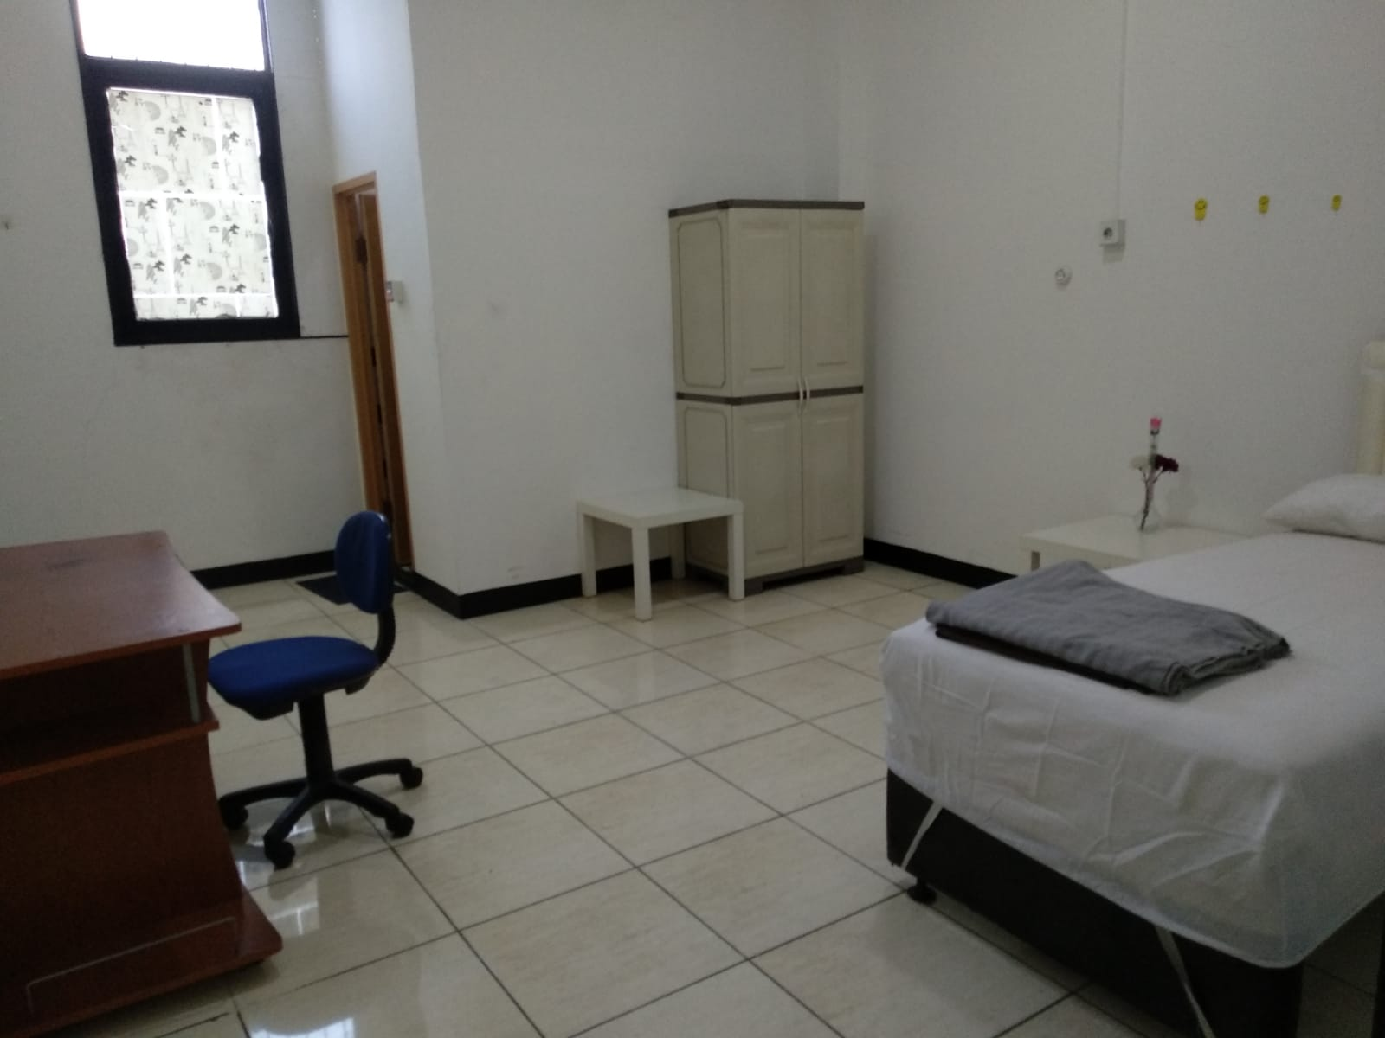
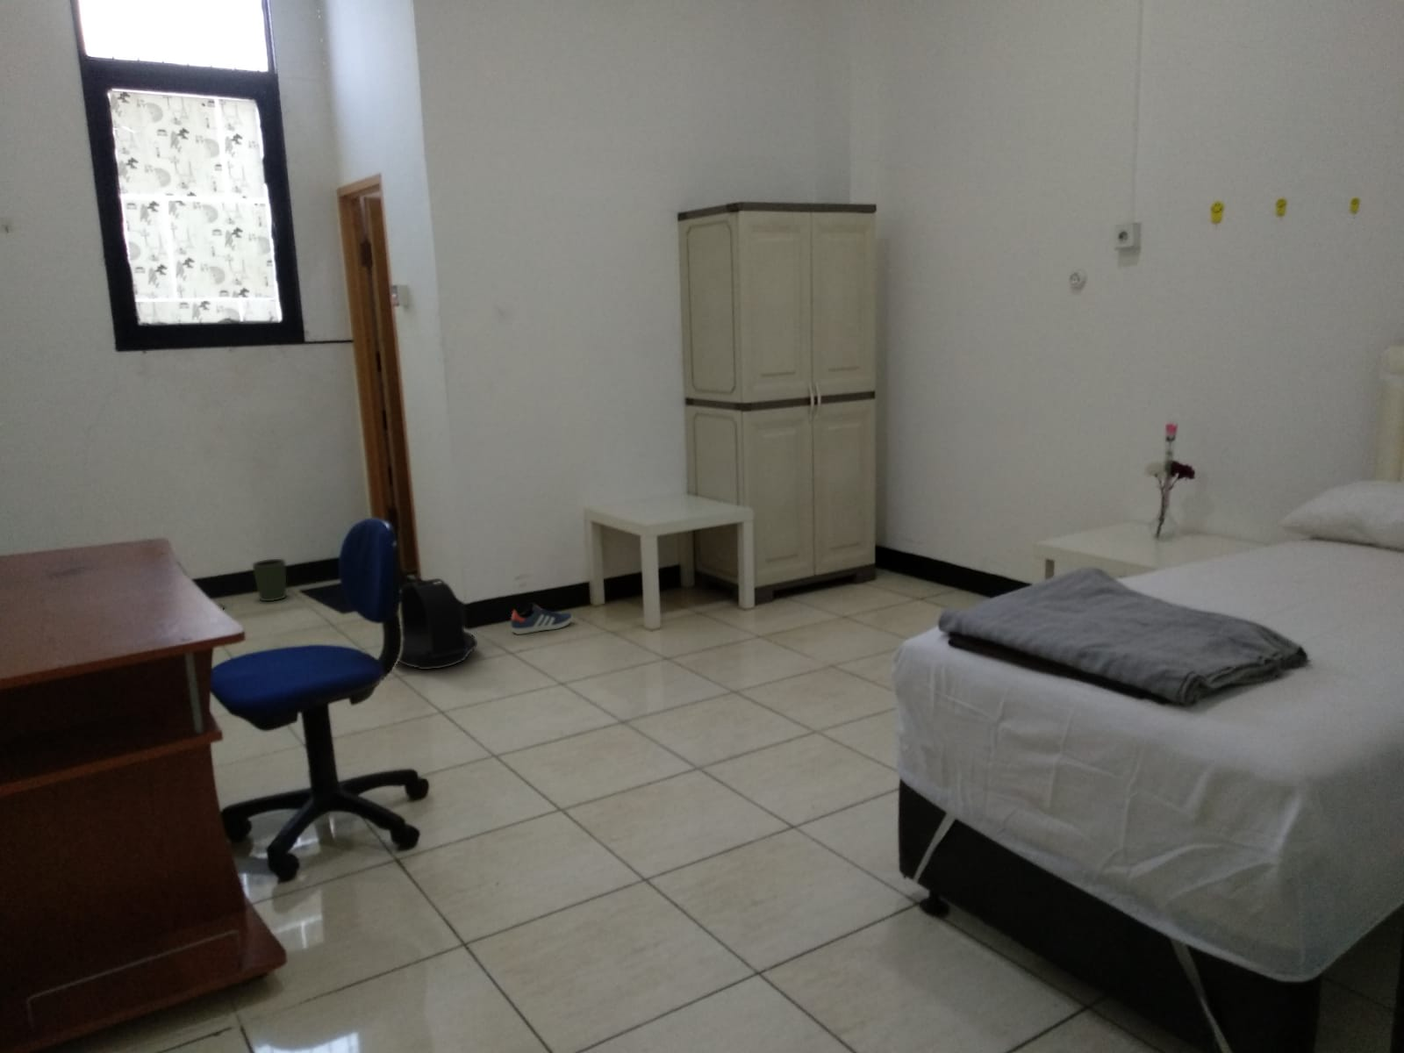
+ sneaker (542, 615)
+ trash can (255, 580)
+ backpack (431, 619)
